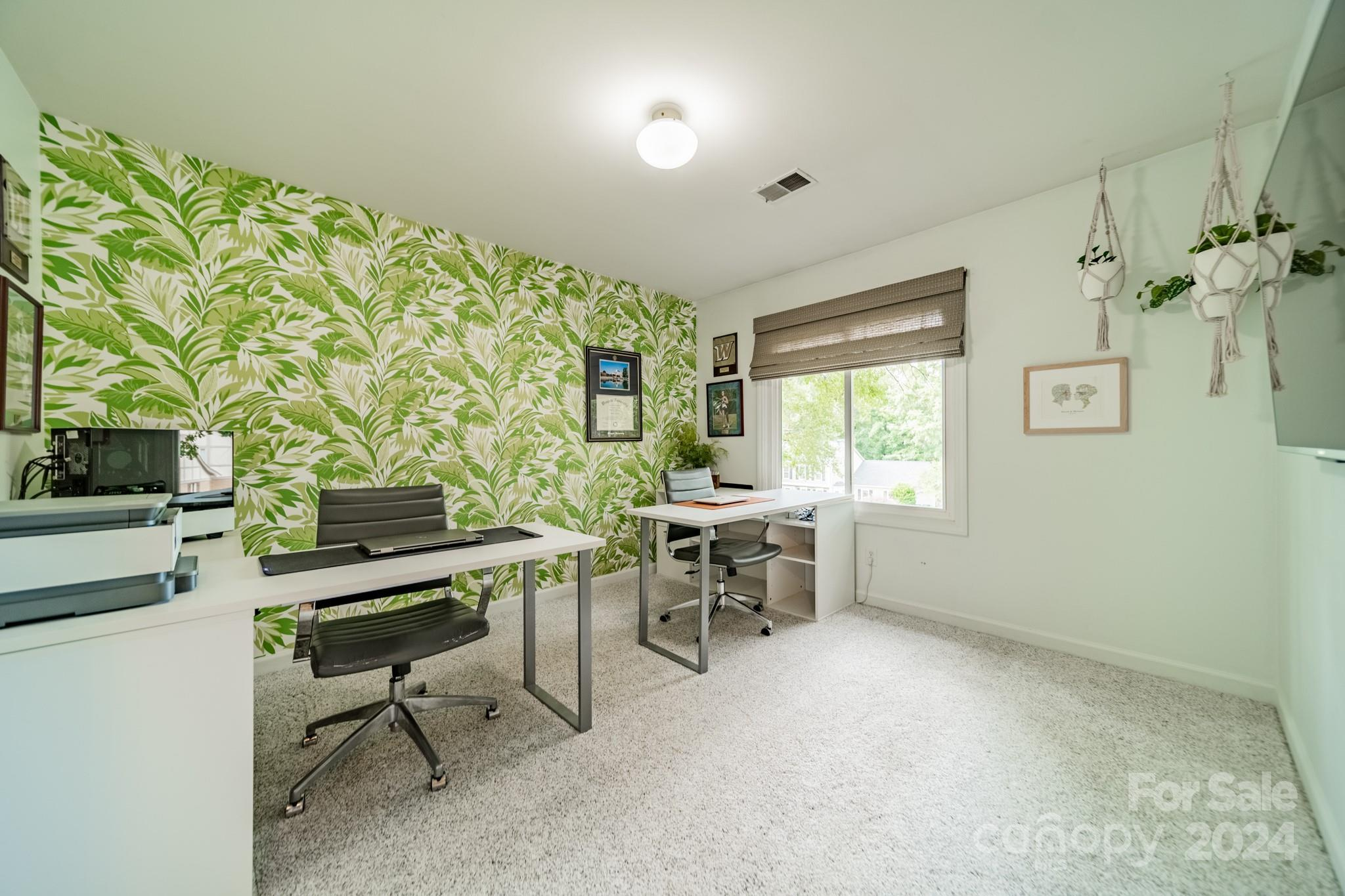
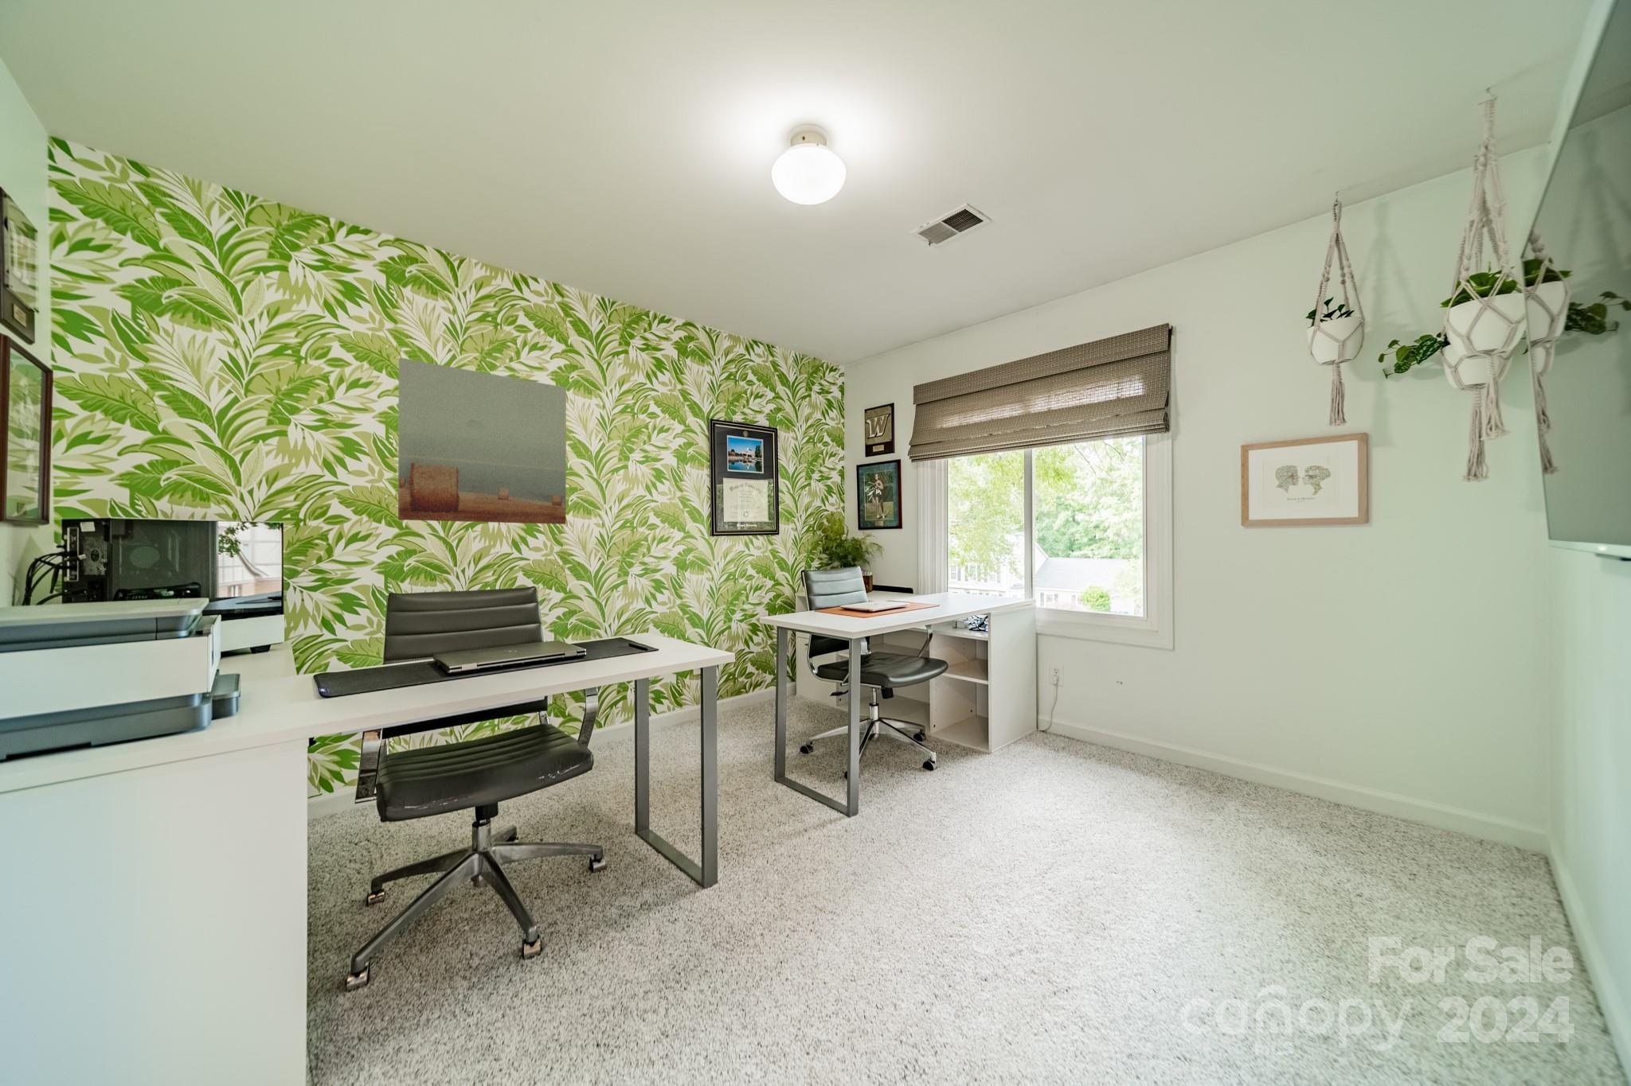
+ wall art (489, 448)
